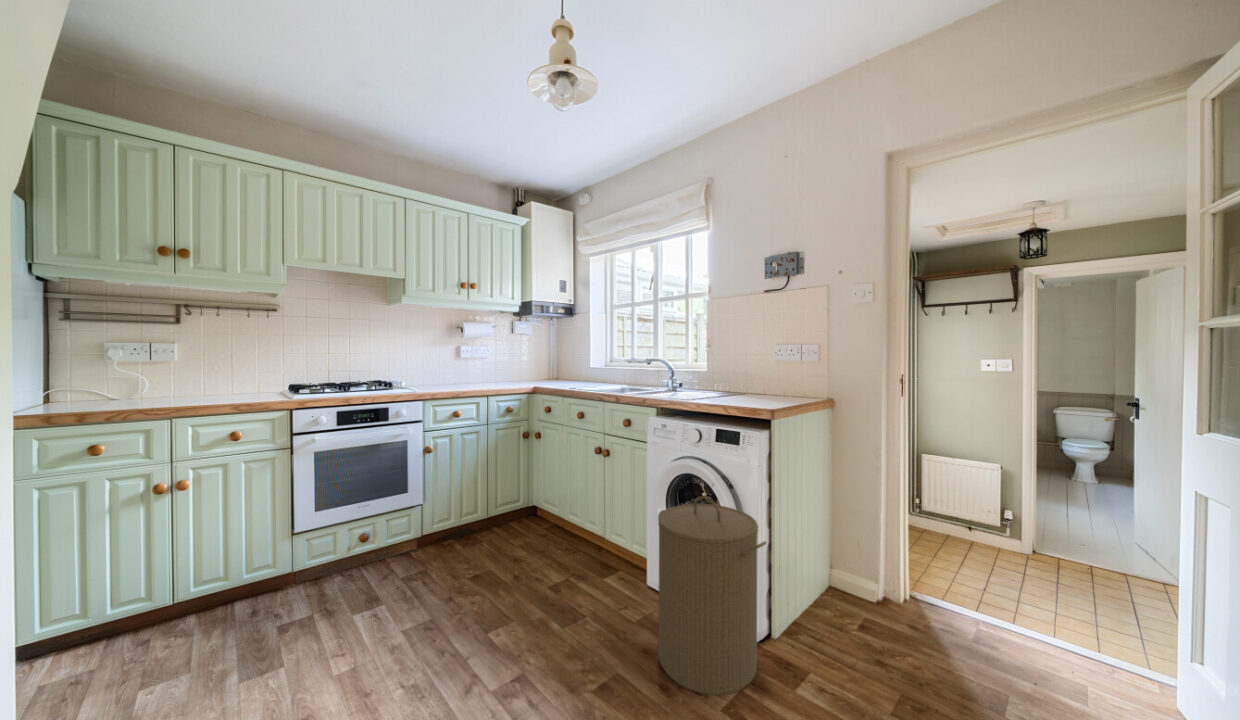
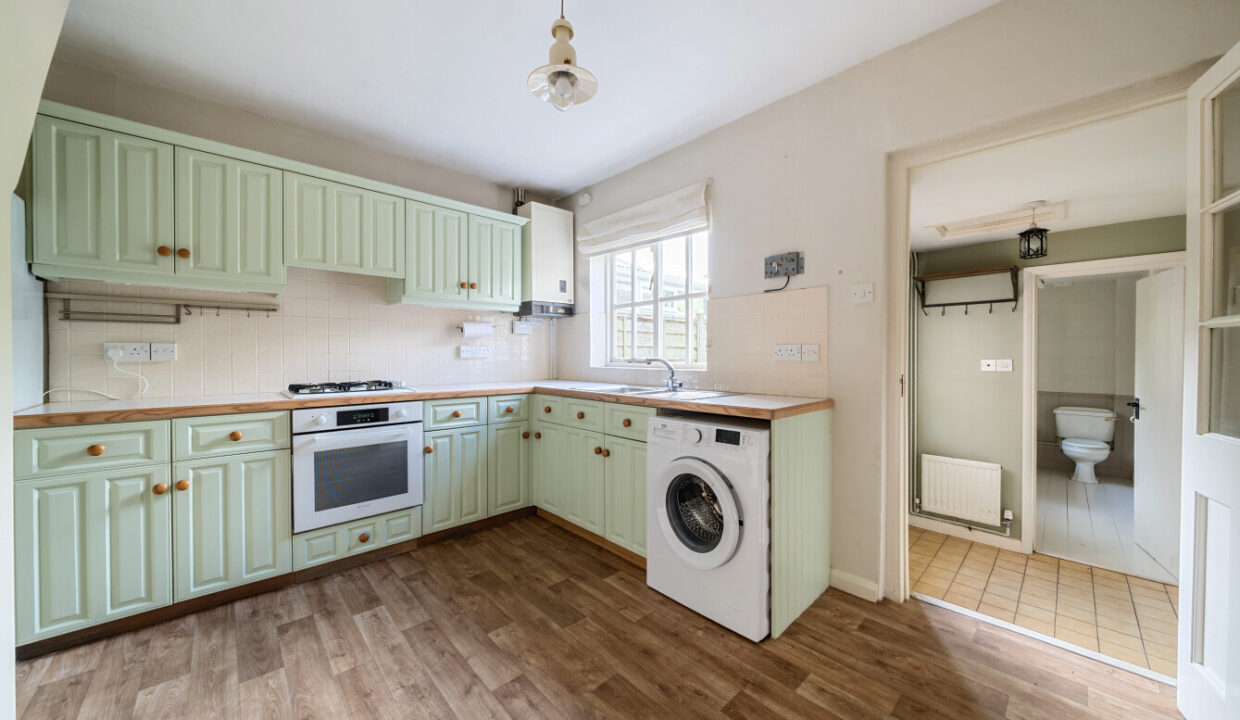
- laundry hamper (707, 578)
